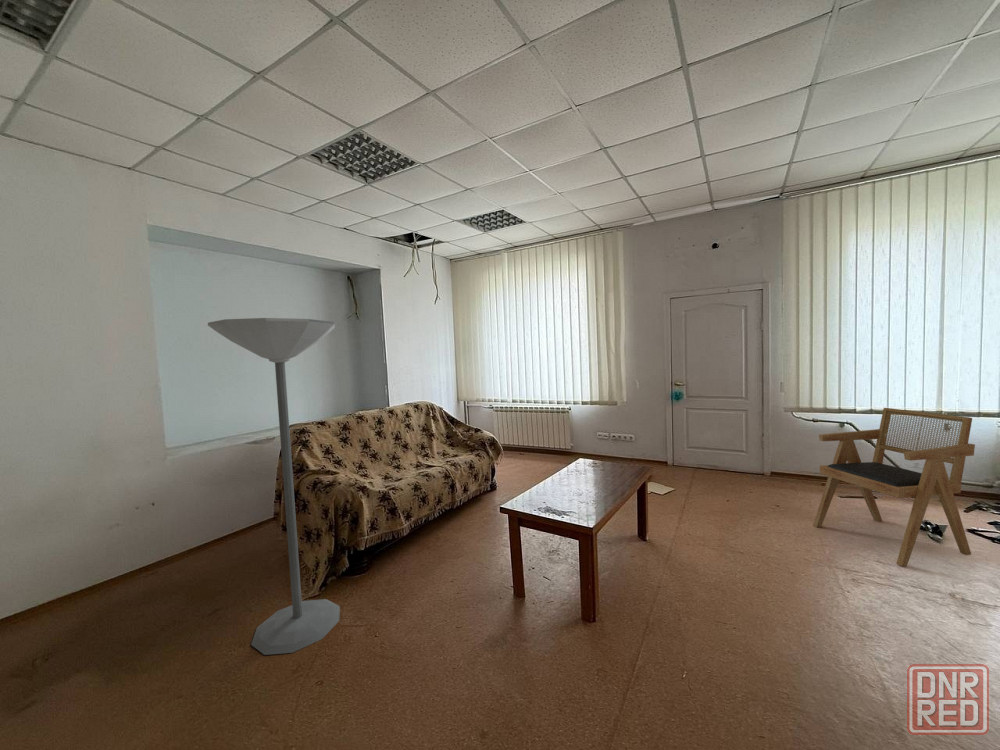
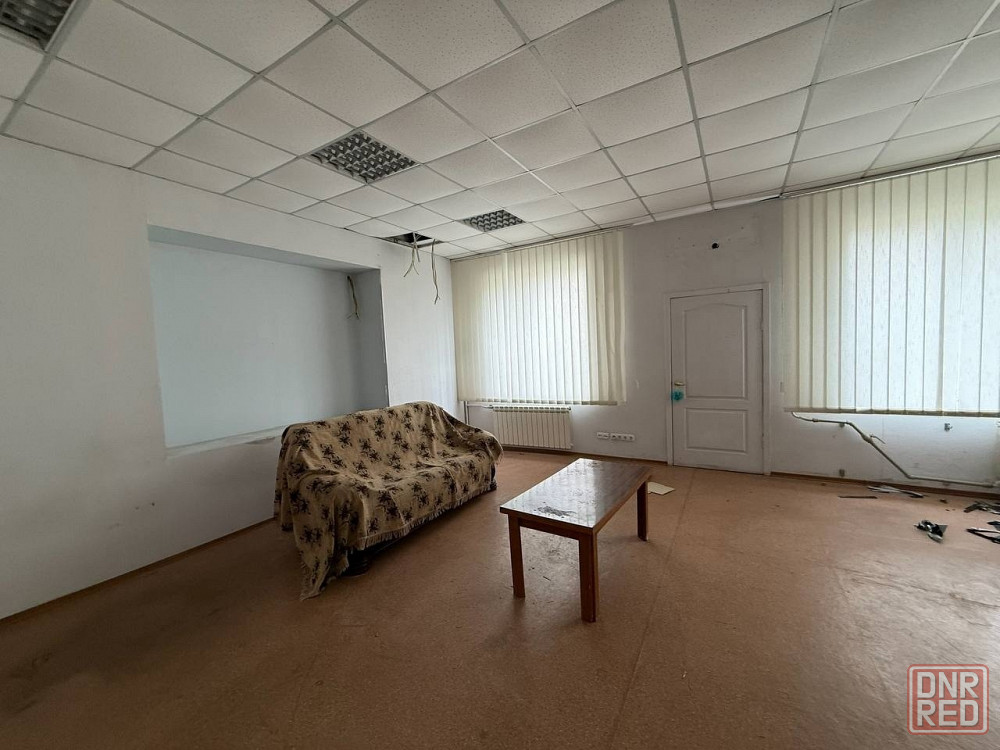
- armchair (890, 477)
- floor lamp (288, 477)
